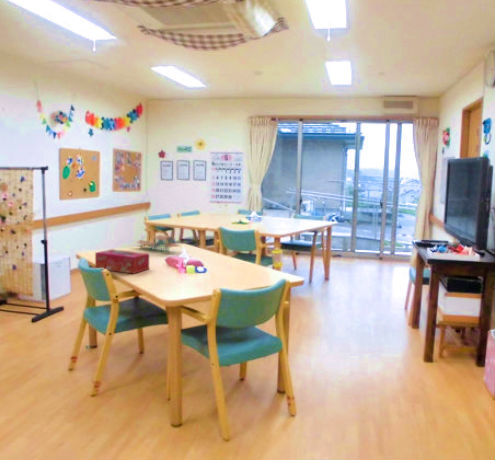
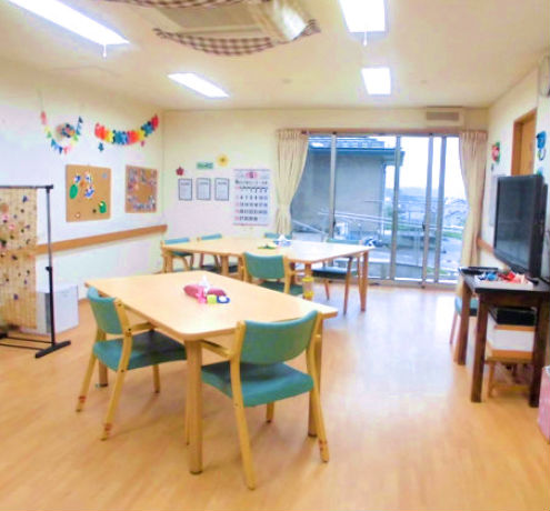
- architectural model (158, 242)
- tissue box (122, 260)
